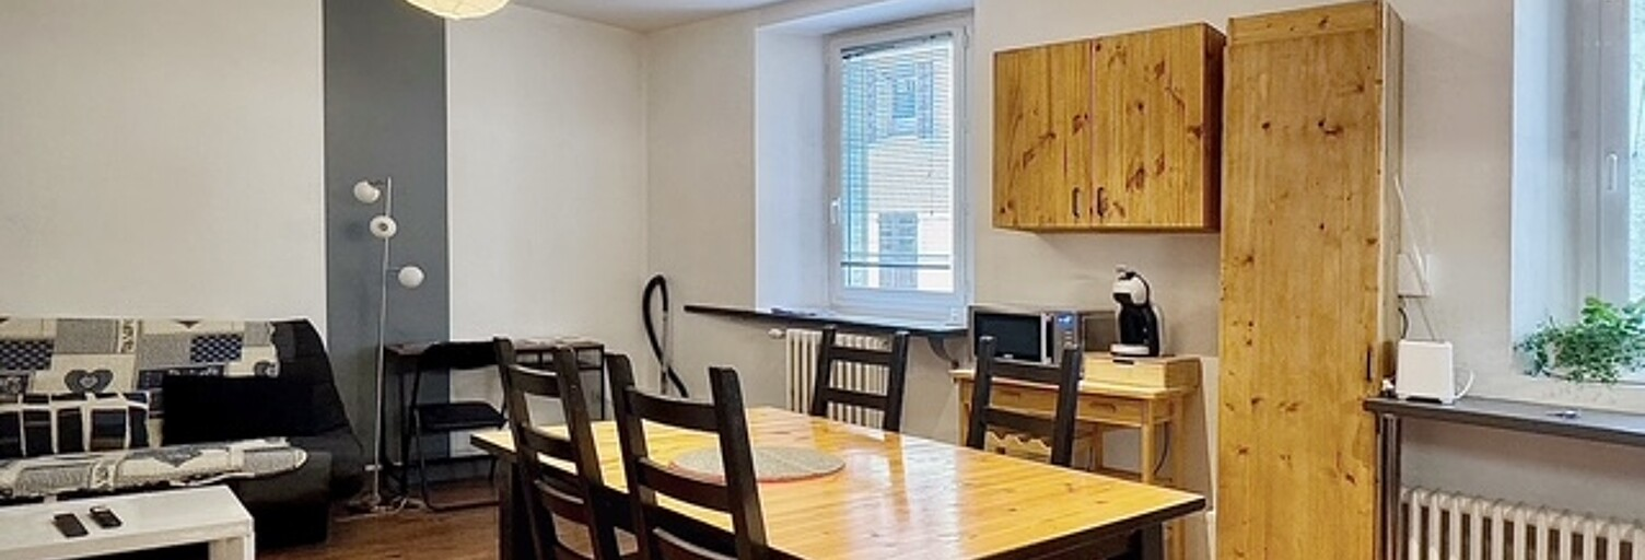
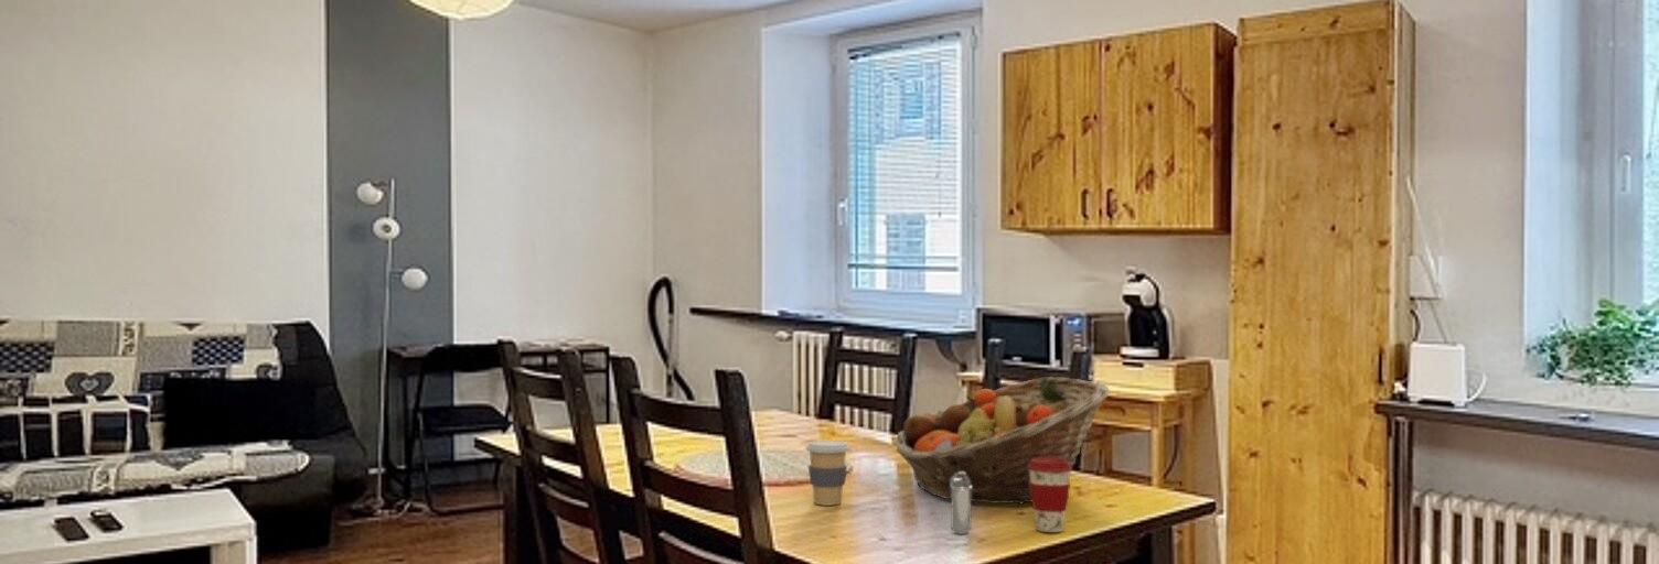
+ shaker (961, 502)
+ fruit basket (999, 434)
+ coffee cup (827, 473)
+ coffee cup (1049, 495)
